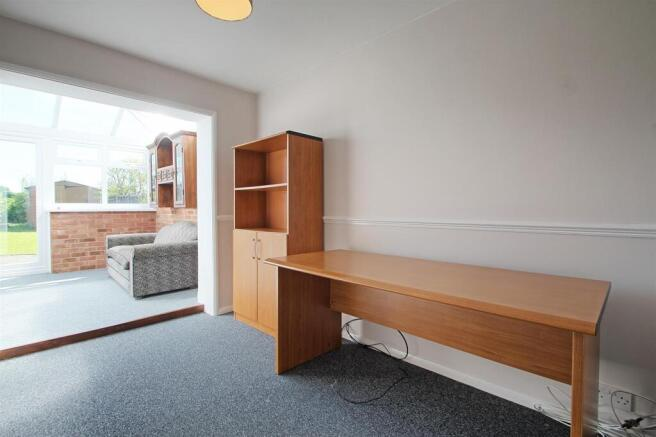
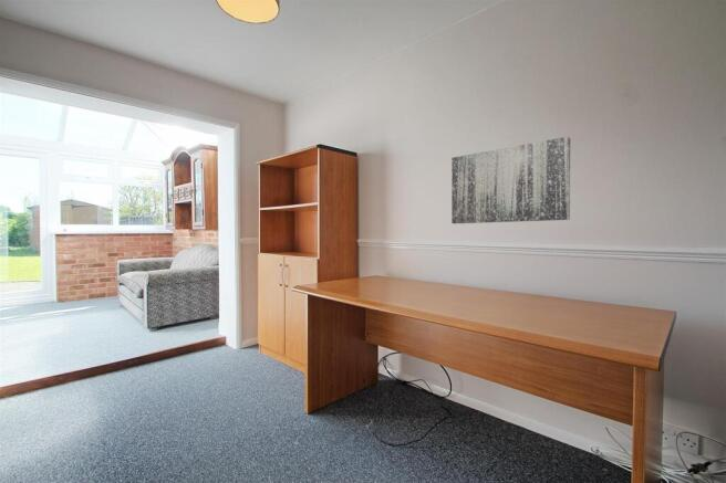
+ wall art (504, 185)
